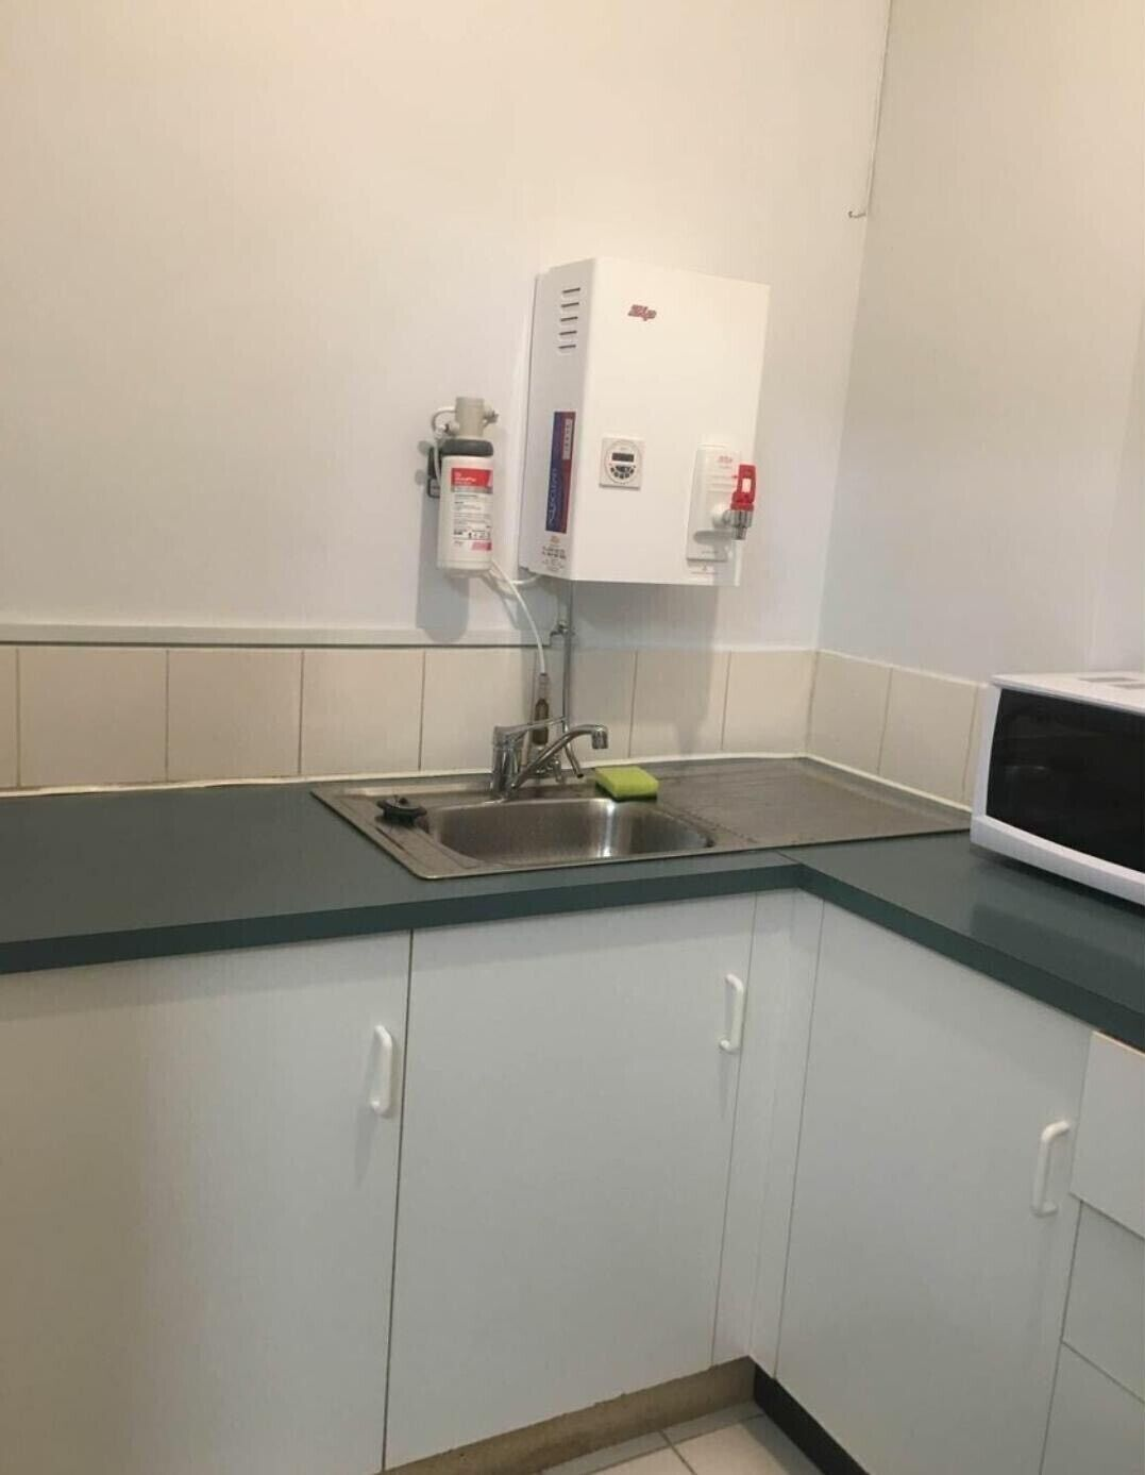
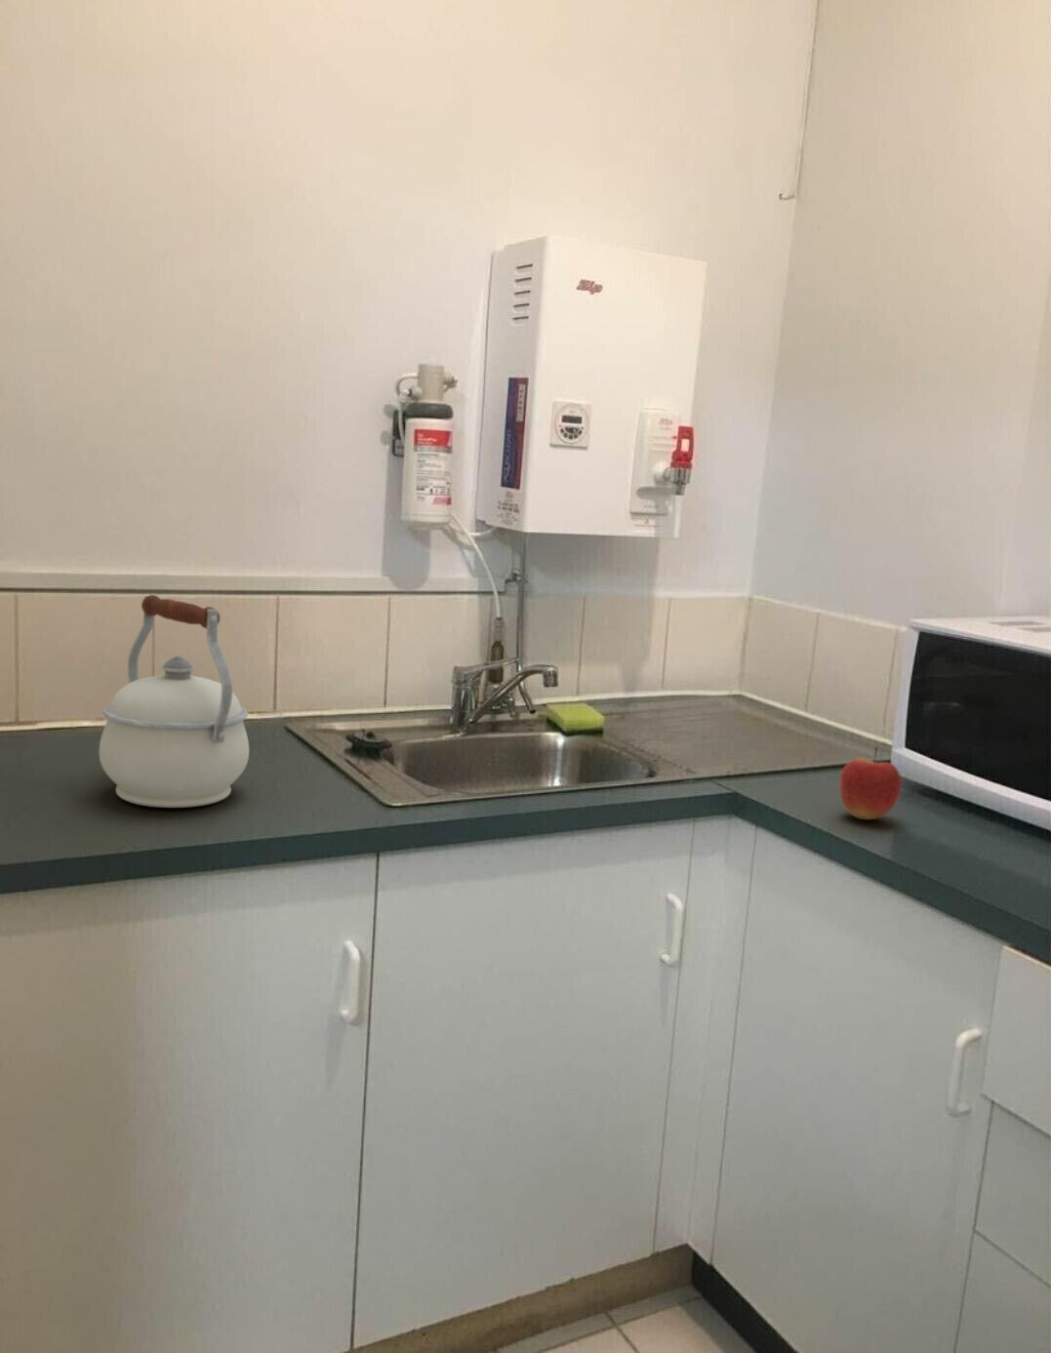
+ kettle (170, 695)
+ apple (870, 782)
